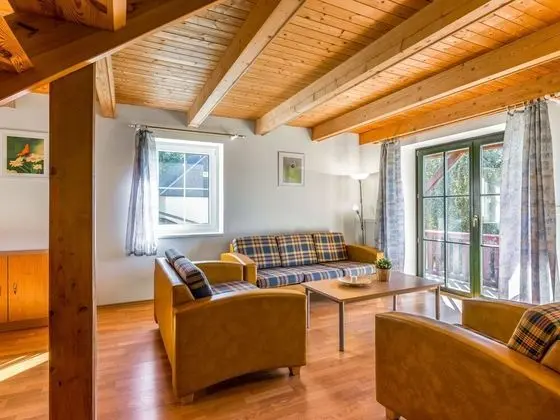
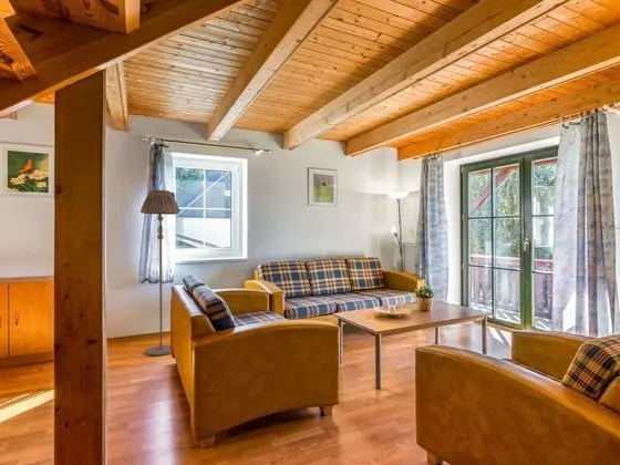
+ floor lamp (161, 270)
